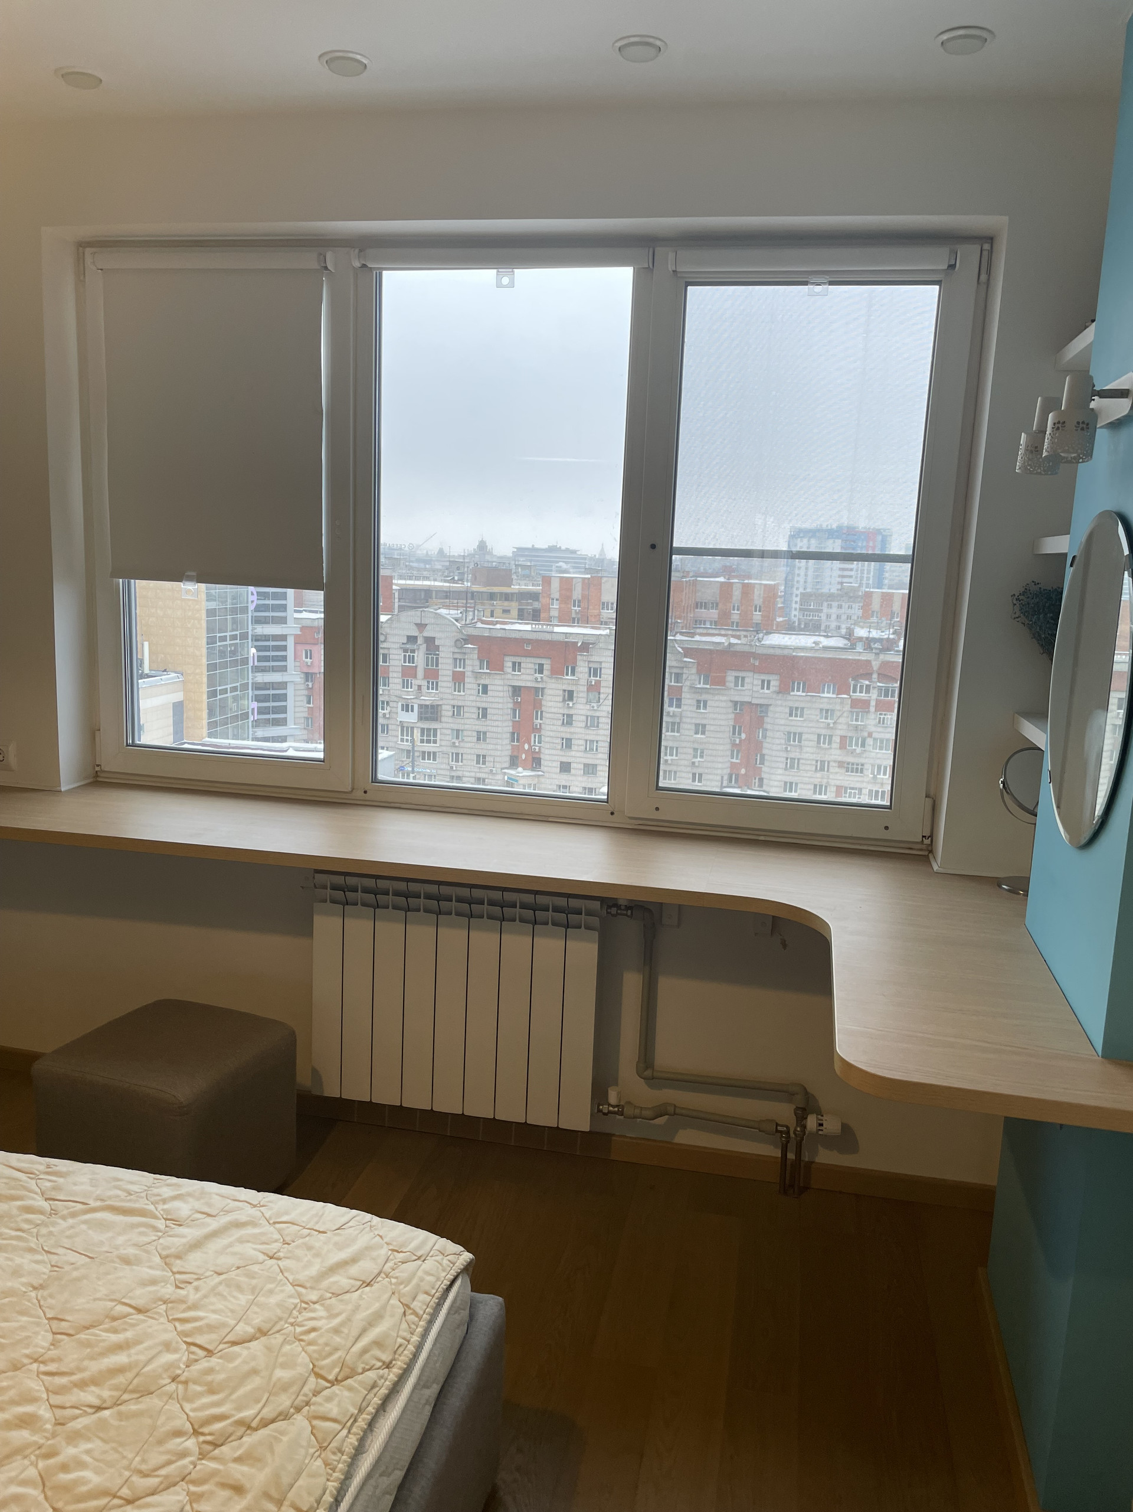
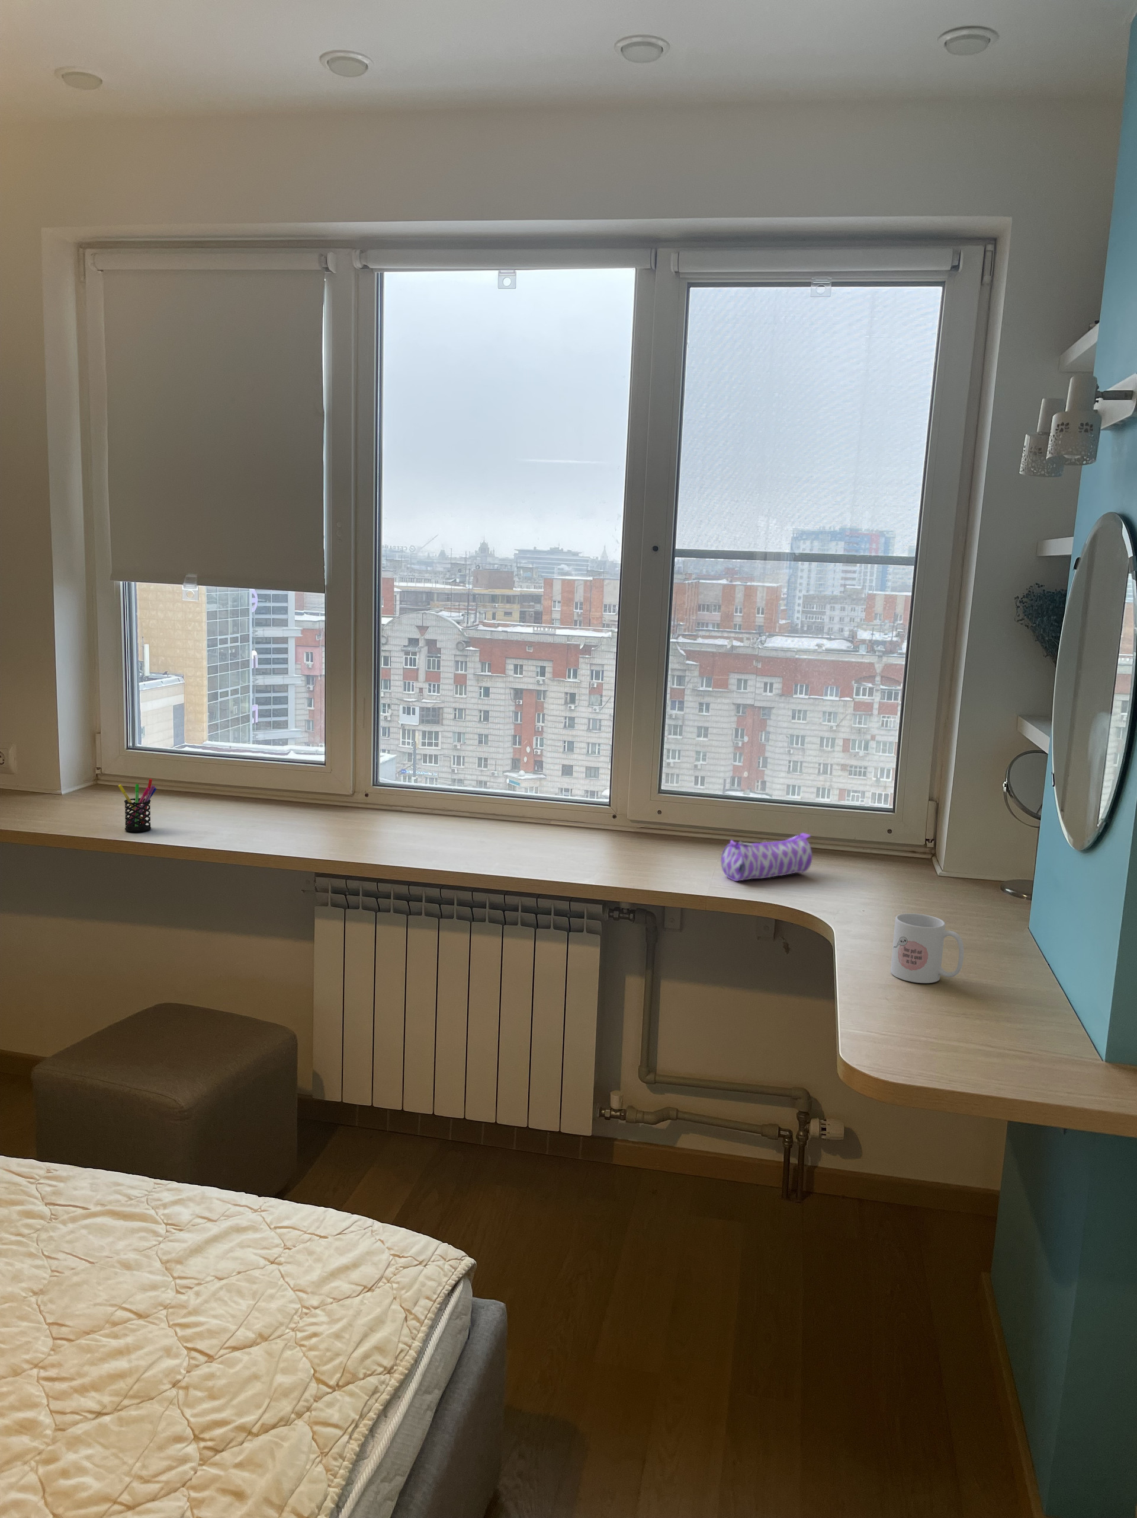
+ mug (928, 949)
+ pen holder (139, 803)
+ pencil case (767, 856)
